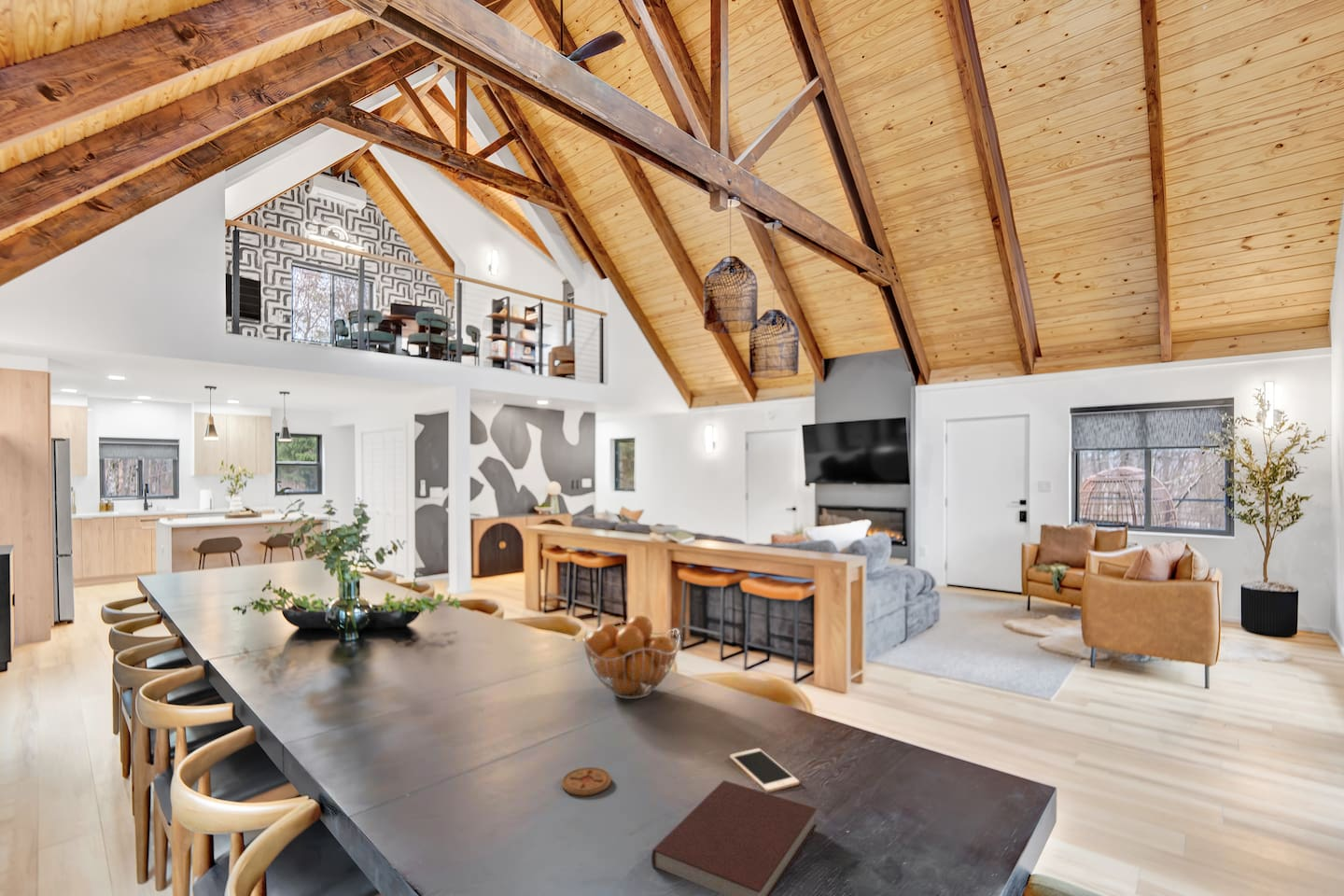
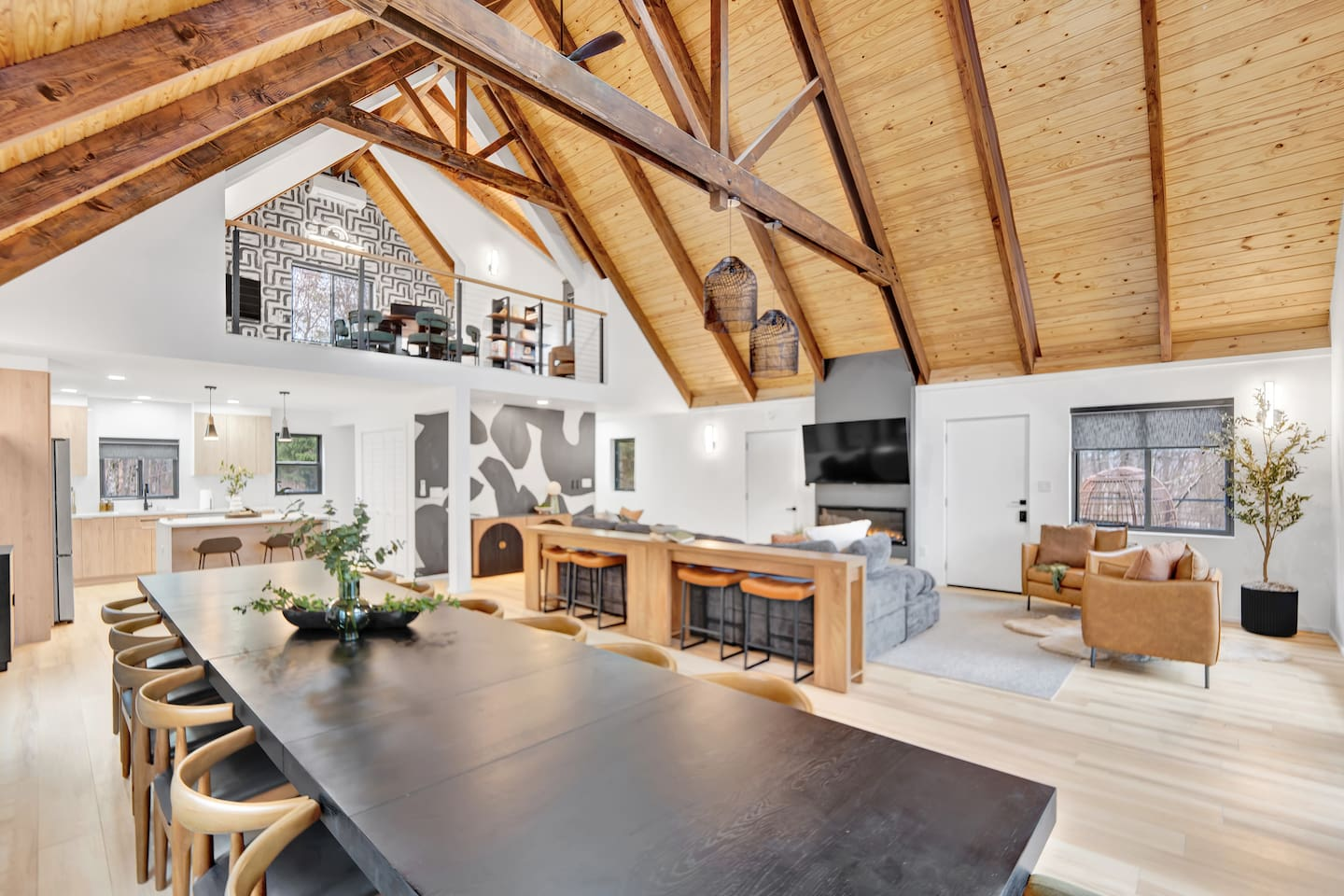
- coaster (586, 780)
- notebook (738, 836)
- fruit basket (632, 655)
- cell phone (763, 768)
